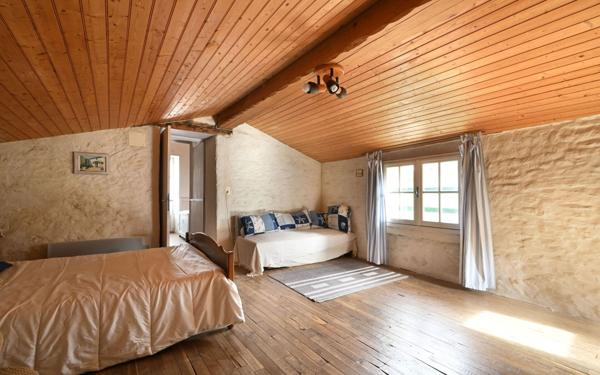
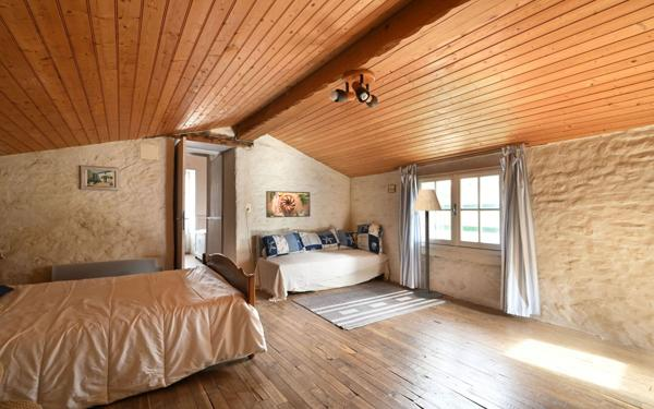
+ floor lamp (426, 242)
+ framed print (289, 204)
